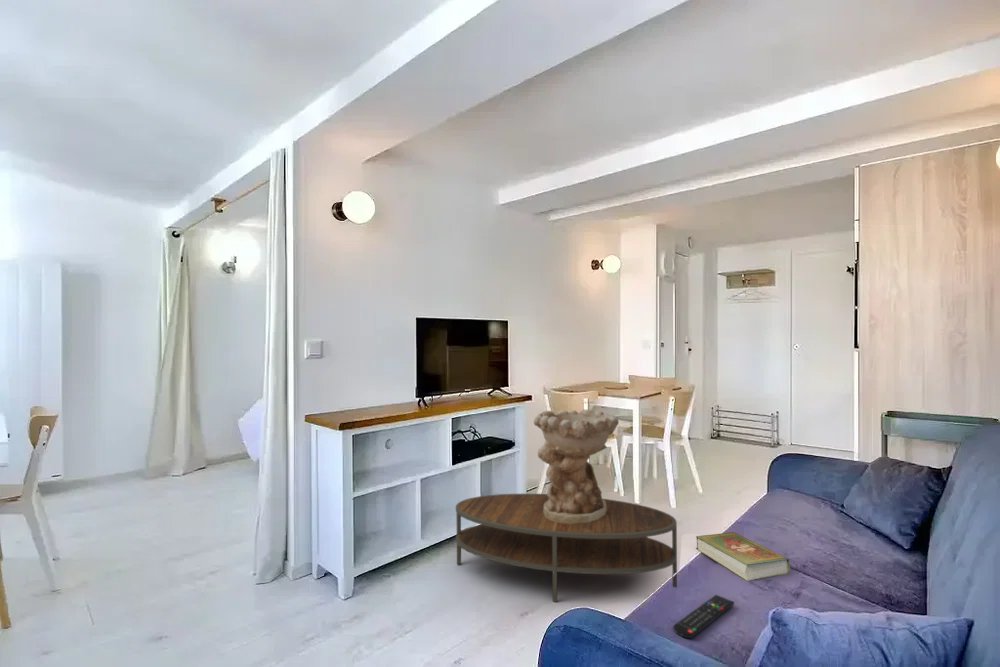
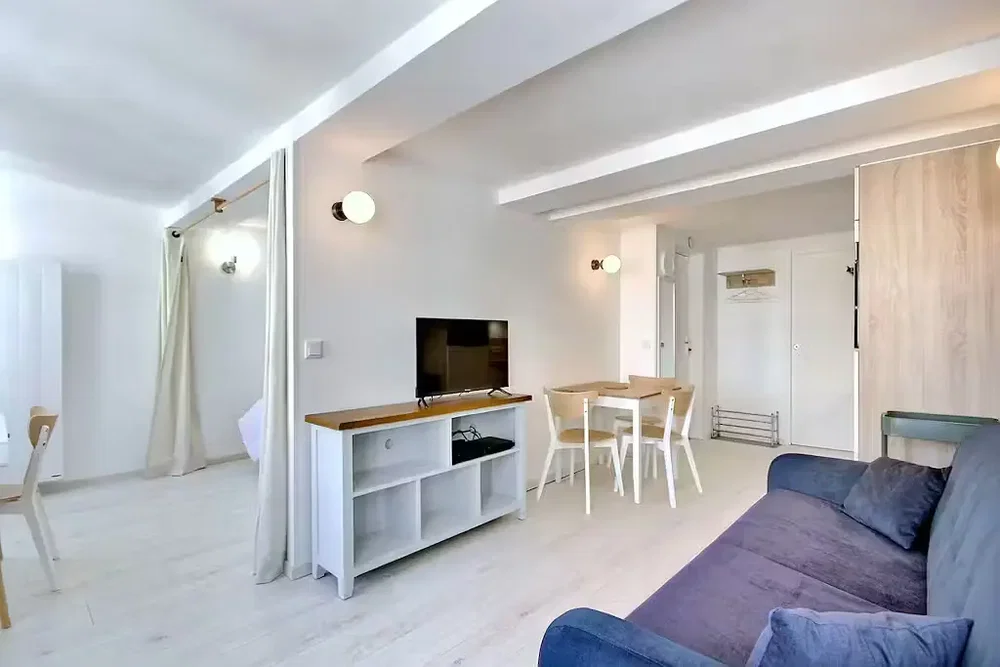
- remote control (704, 616)
- decorative bowl (575, 461)
- coffee table (561, 543)
- book (740, 553)
